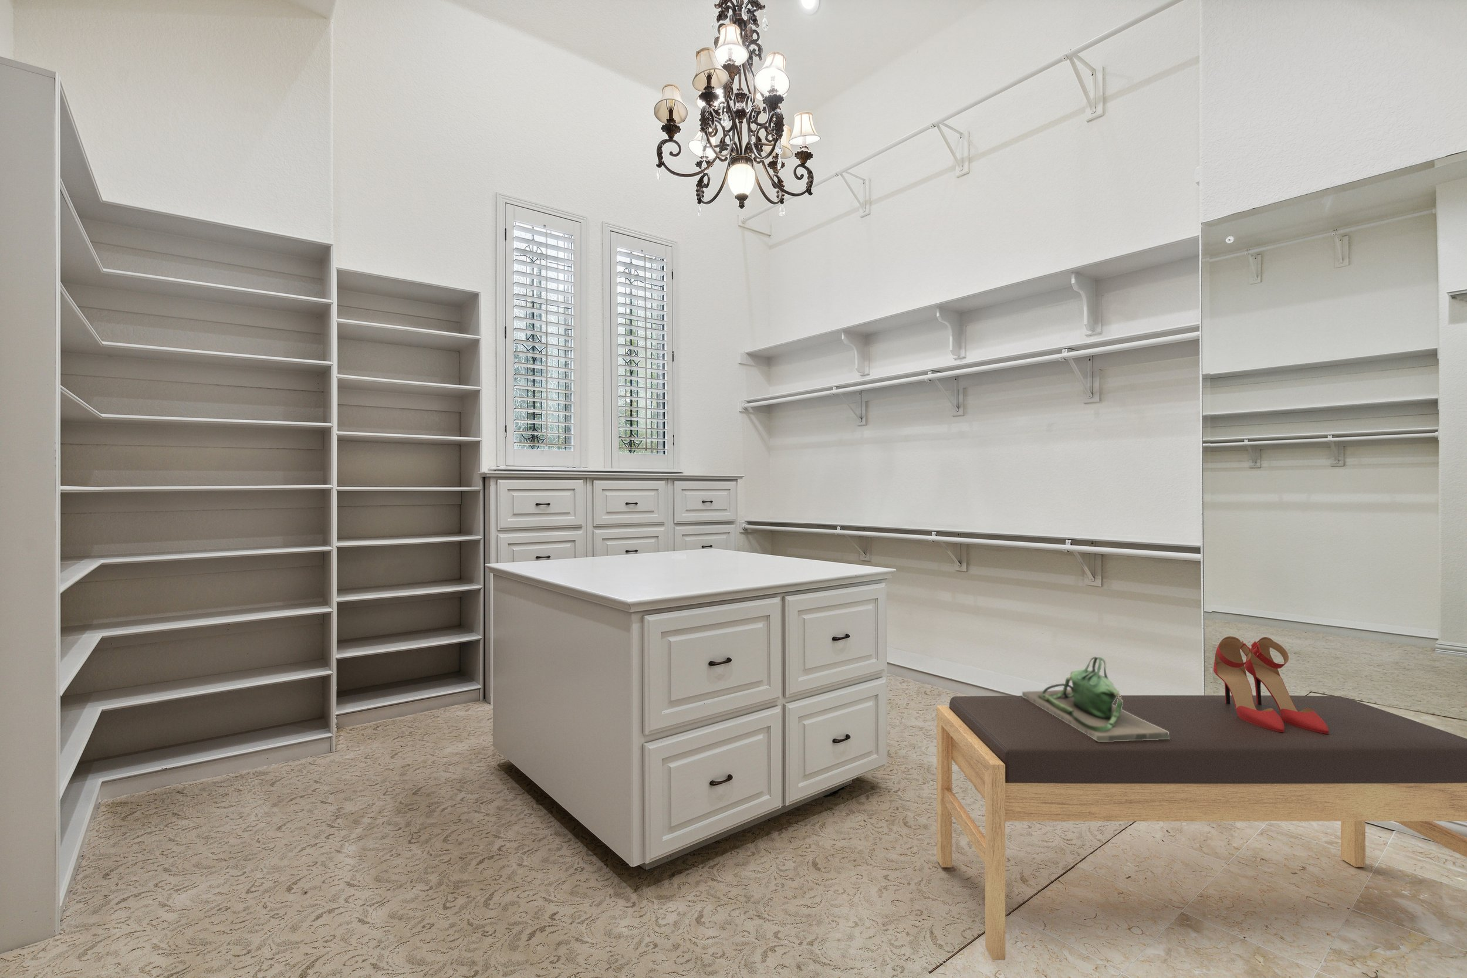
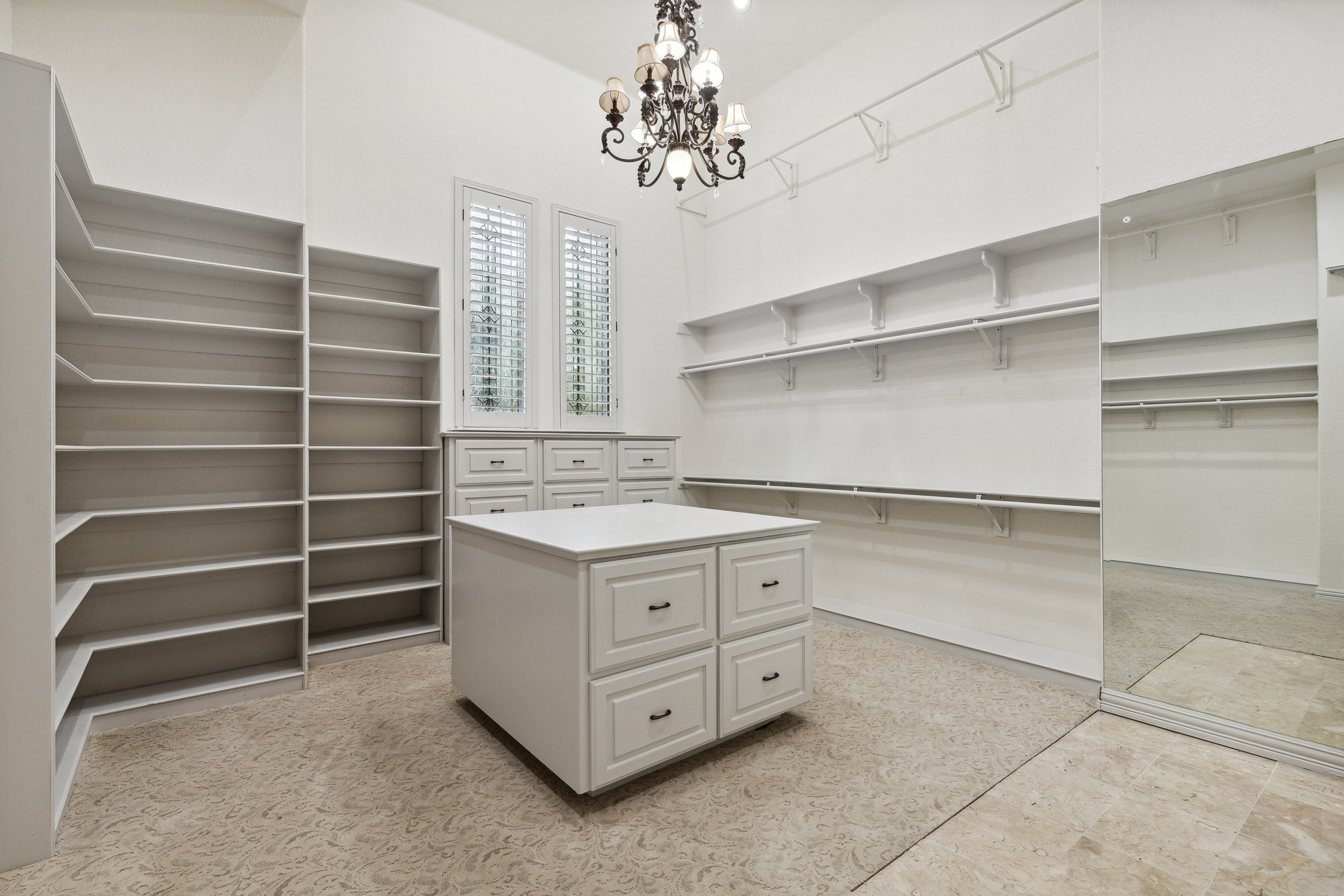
- handbag (1089, 685)
- bench (1193, 810)
- high heel shoe (1267, 679)
